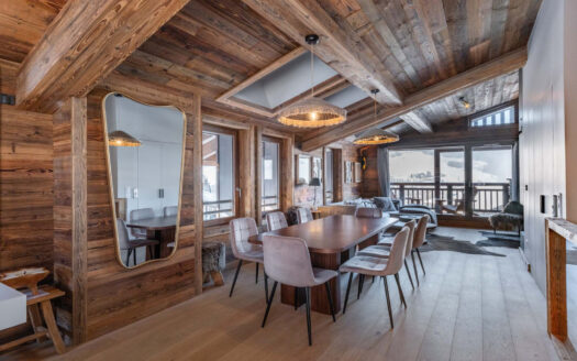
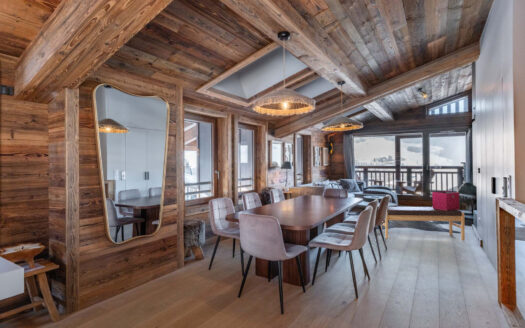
+ bench (419, 220)
+ storage bin (445, 200)
